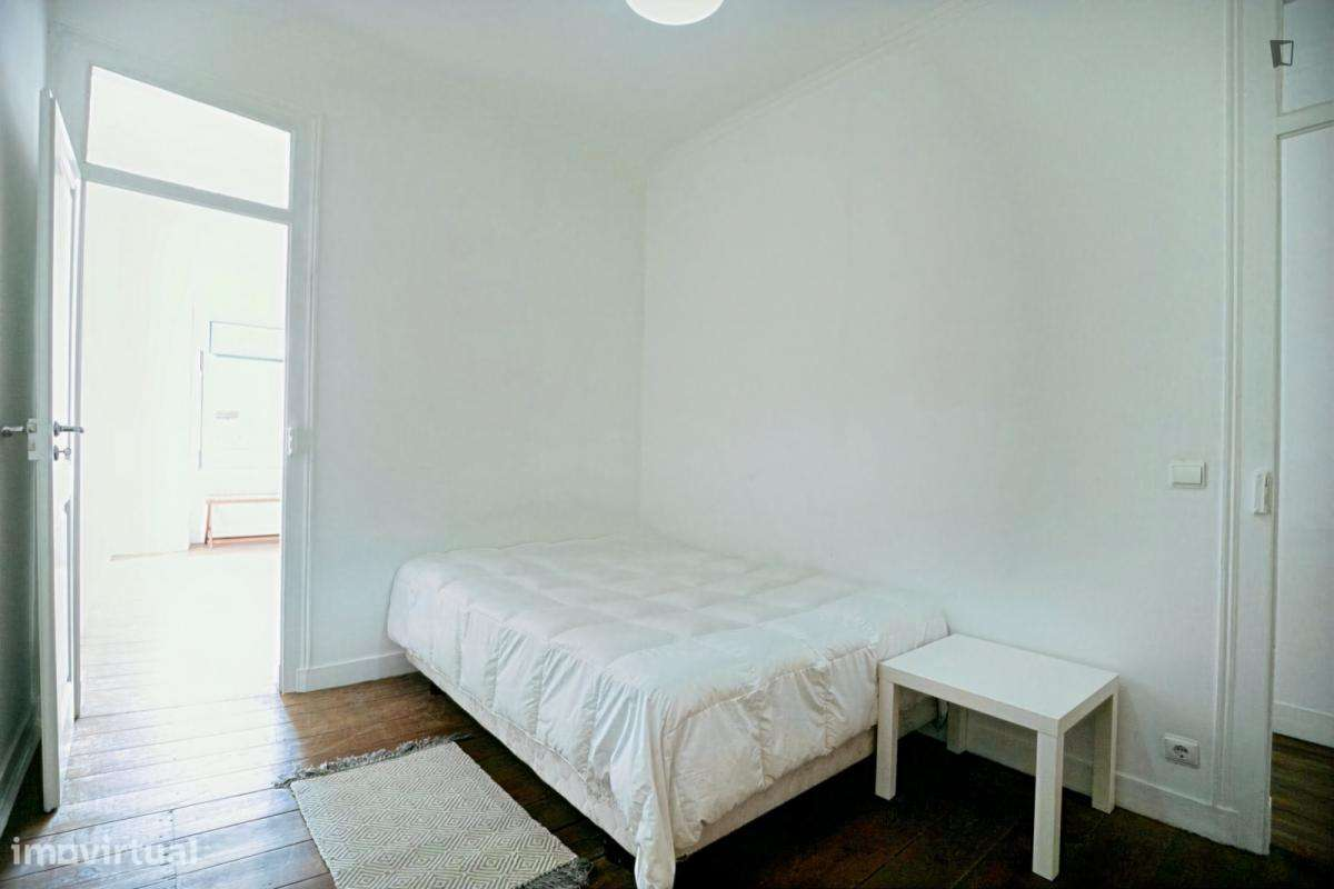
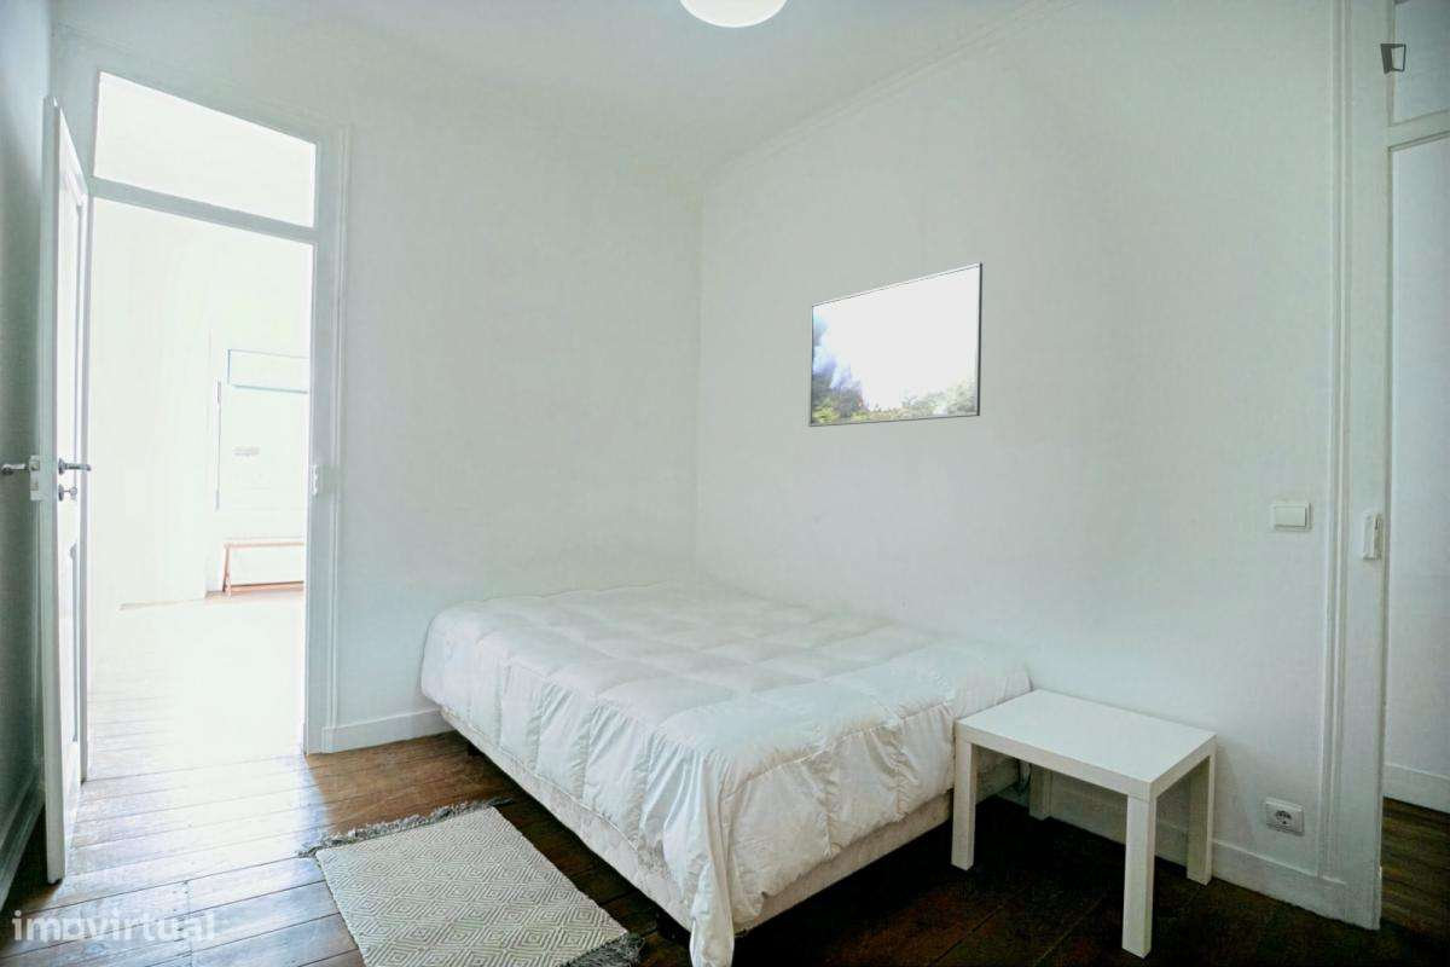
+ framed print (886, 353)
